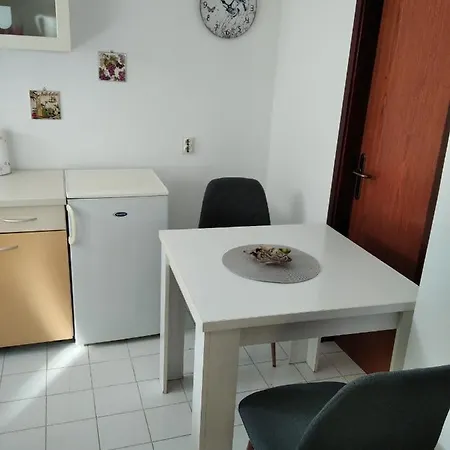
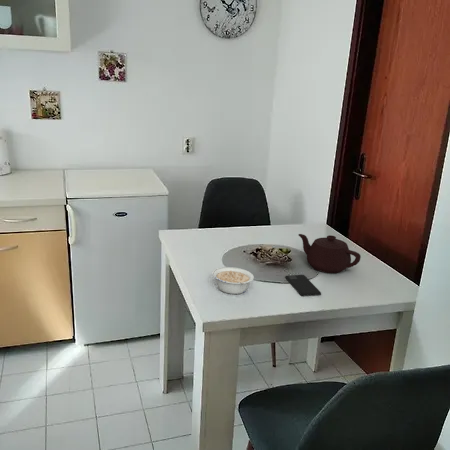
+ legume (234, 280)
+ smartphone (302, 284)
+ teapot (327, 251)
